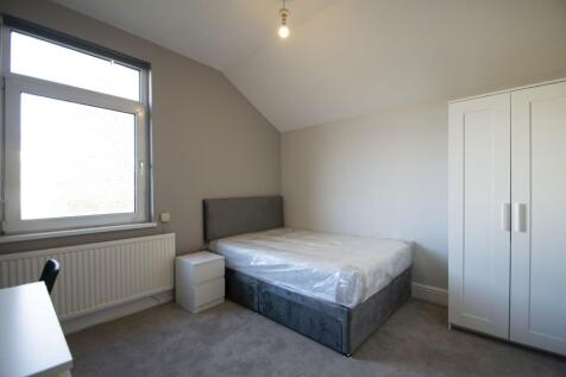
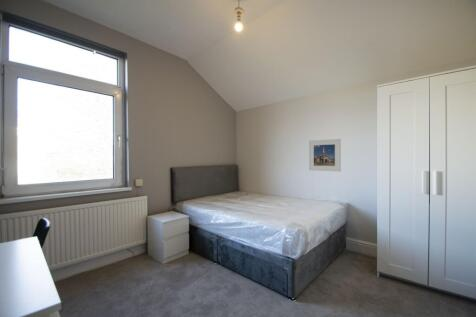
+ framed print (324, 155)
